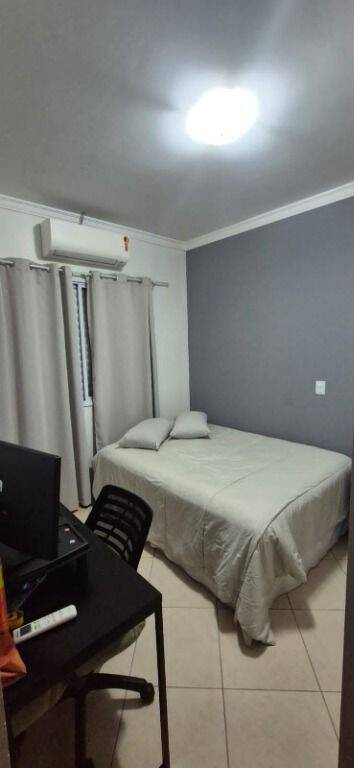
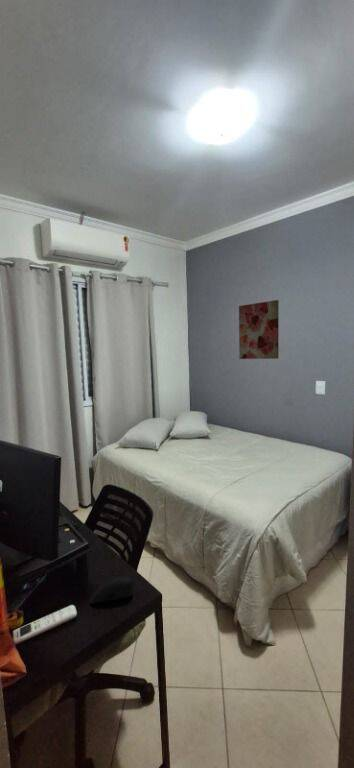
+ wall art (257, 331)
+ computer mouse (112, 589)
